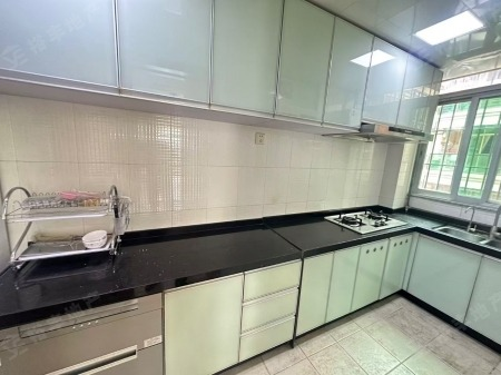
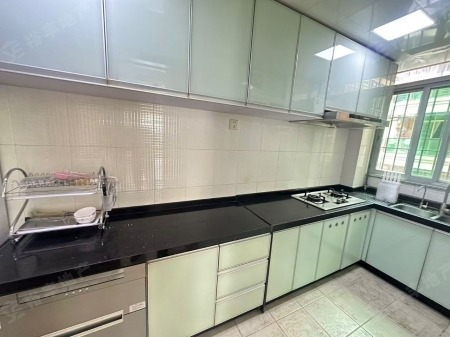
+ knife block (388, 186)
